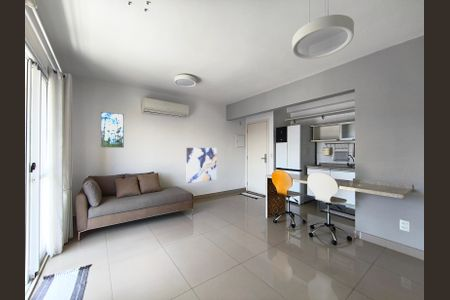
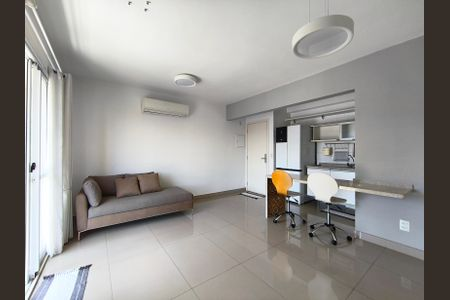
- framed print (112, 130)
- wall art (202, 164)
